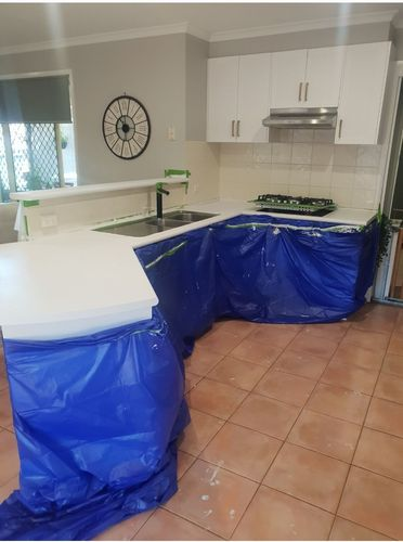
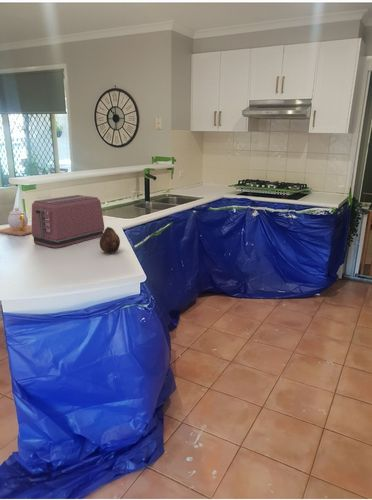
+ fruit (109, 239)
+ teapot (20, 218)
+ toaster (67, 219)
